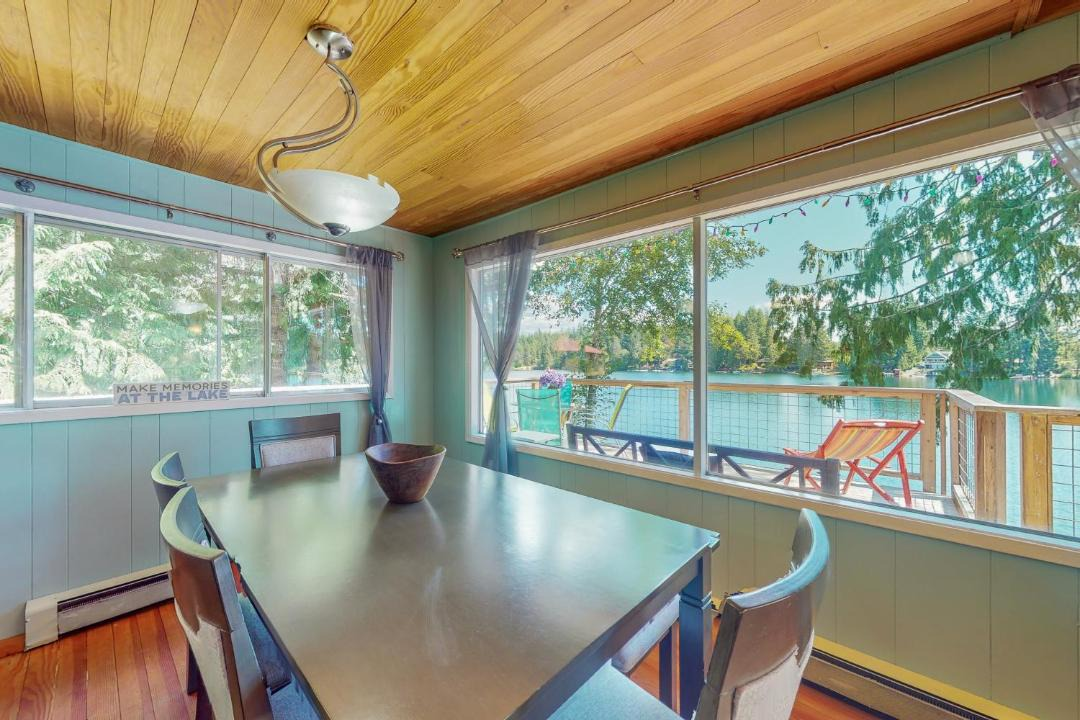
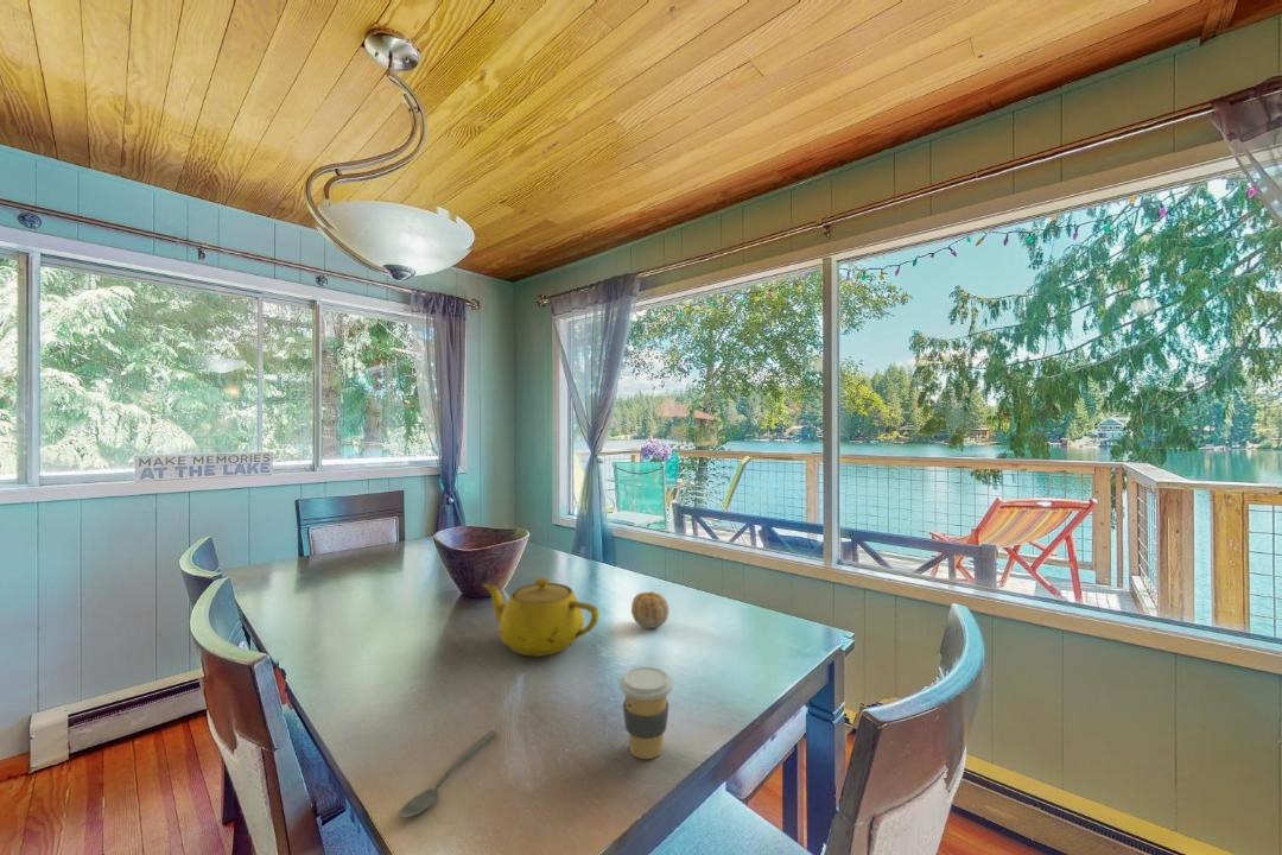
+ coffee cup (646, 712)
+ spoon (453, 768)
+ fruit (649, 609)
+ teapot (538, 610)
